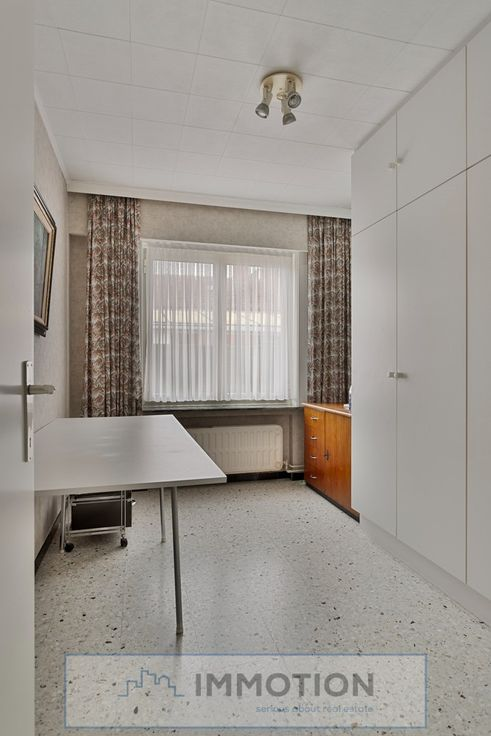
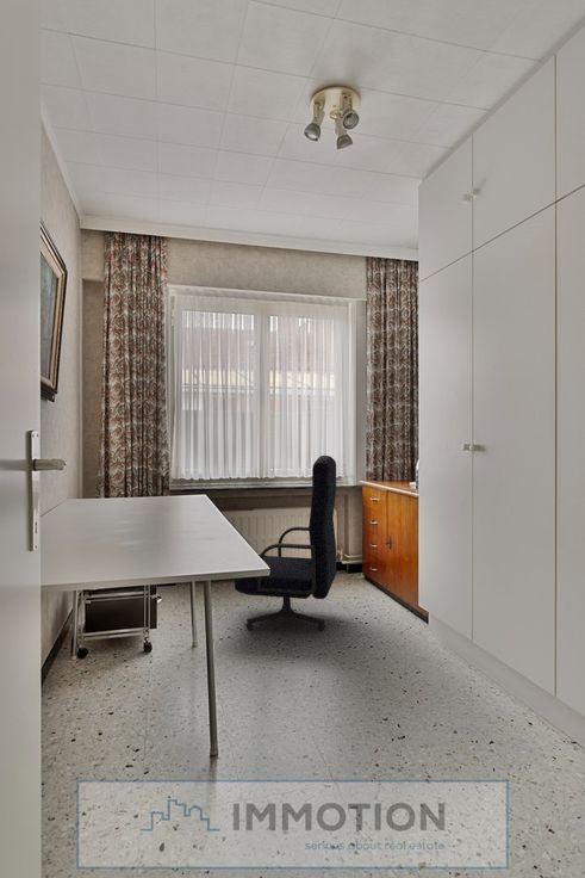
+ office chair (284, 536)
